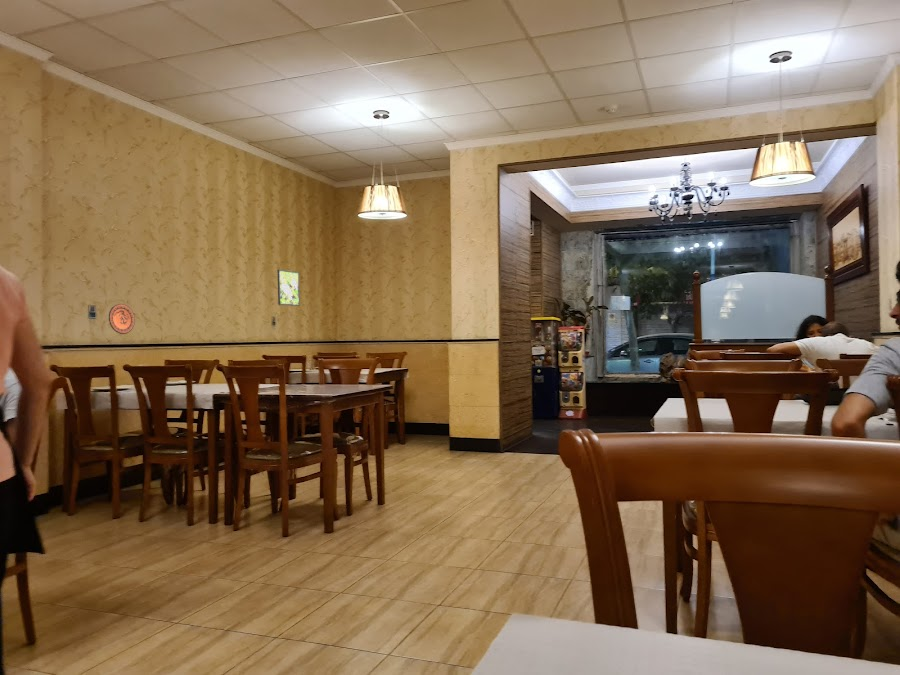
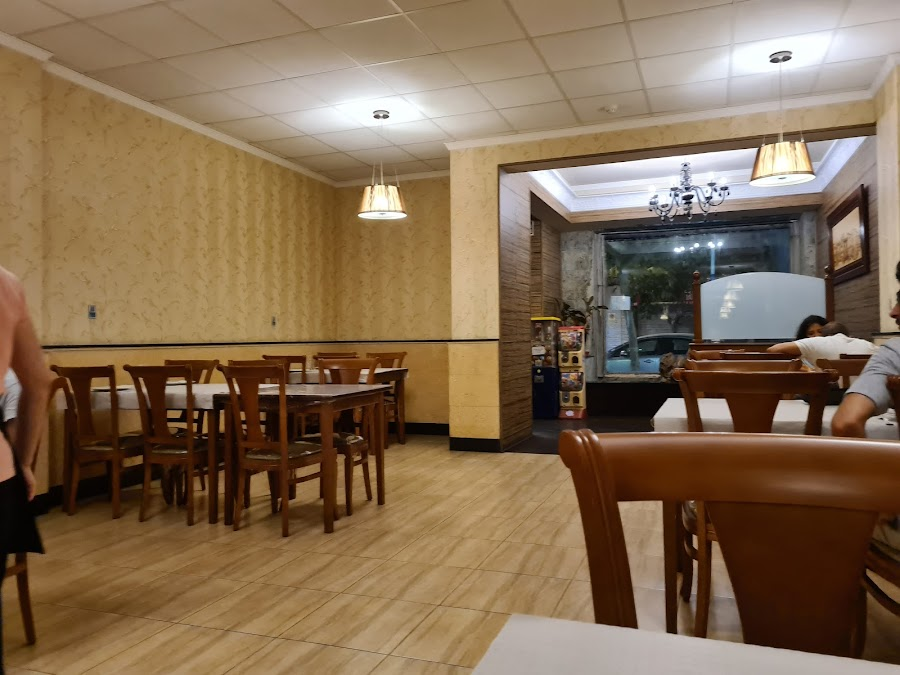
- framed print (288, 288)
- decorative plate (121, 318)
